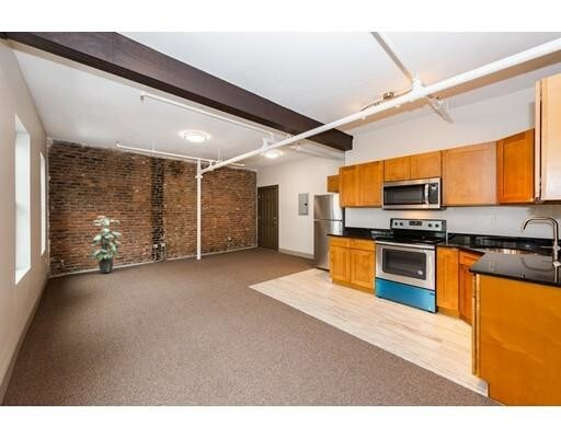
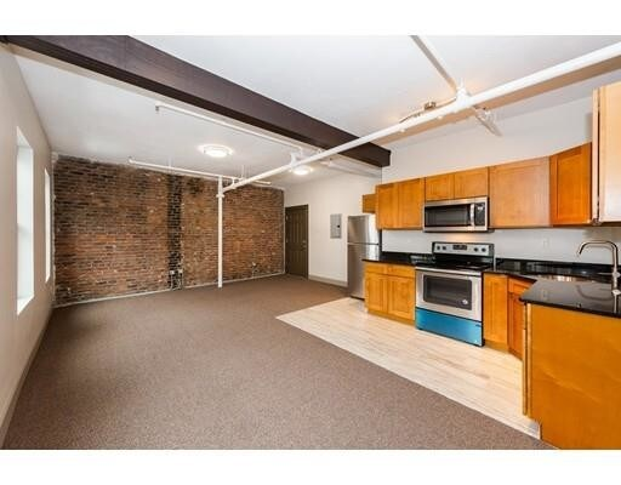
- indoor plant (104, 244)
